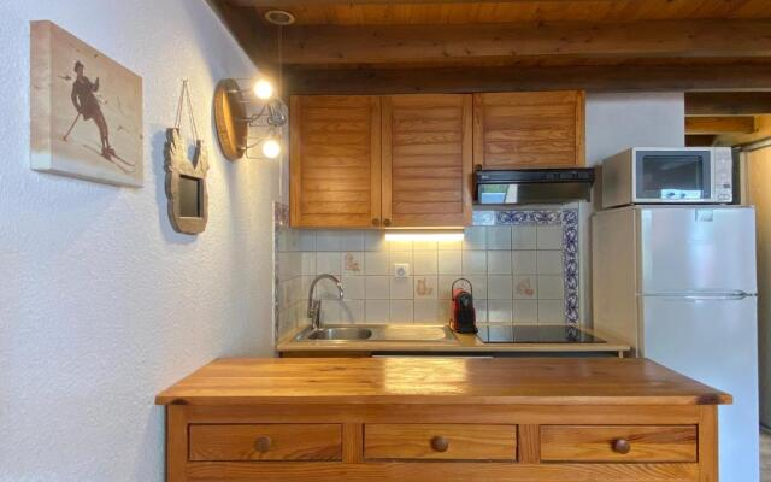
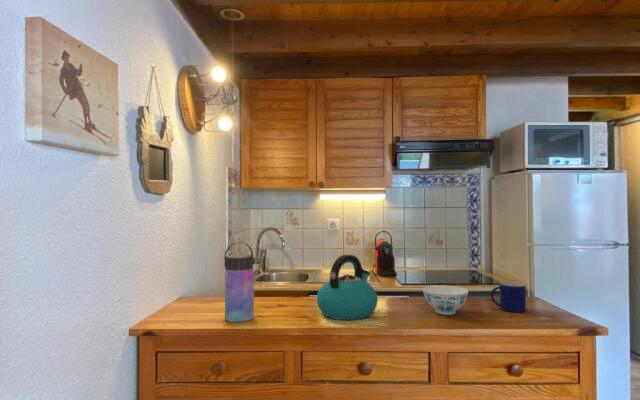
+ chinaware (445, 300)
+ kettle (349, 283)
+ mug (507, 296)
+ water bottle (239, 279)
